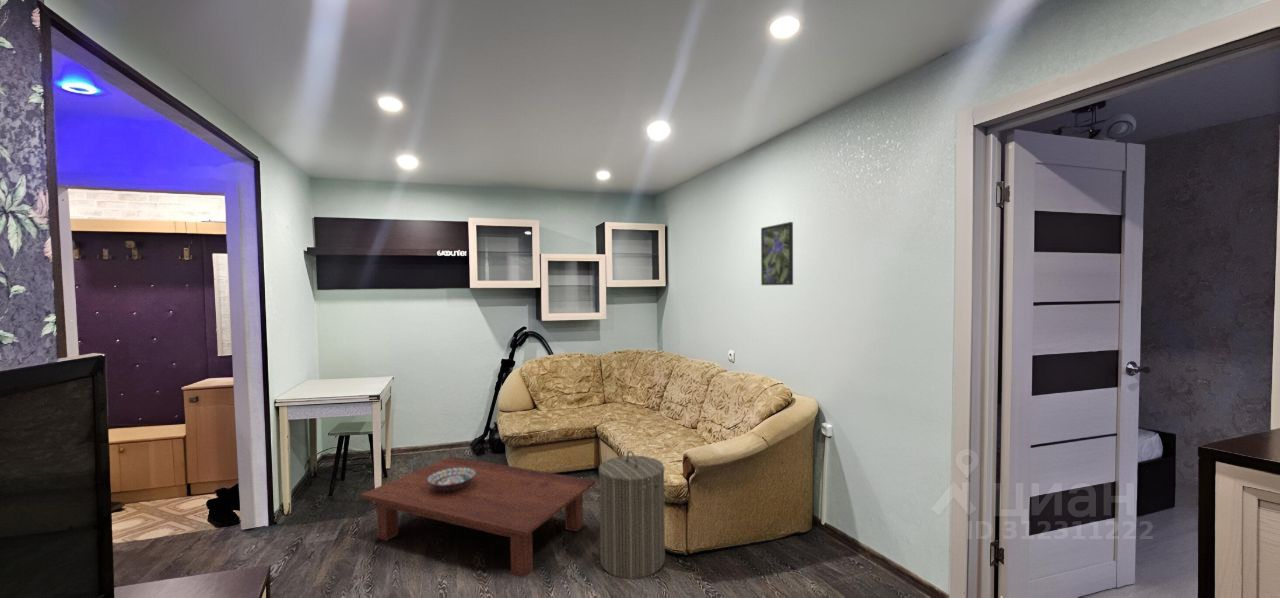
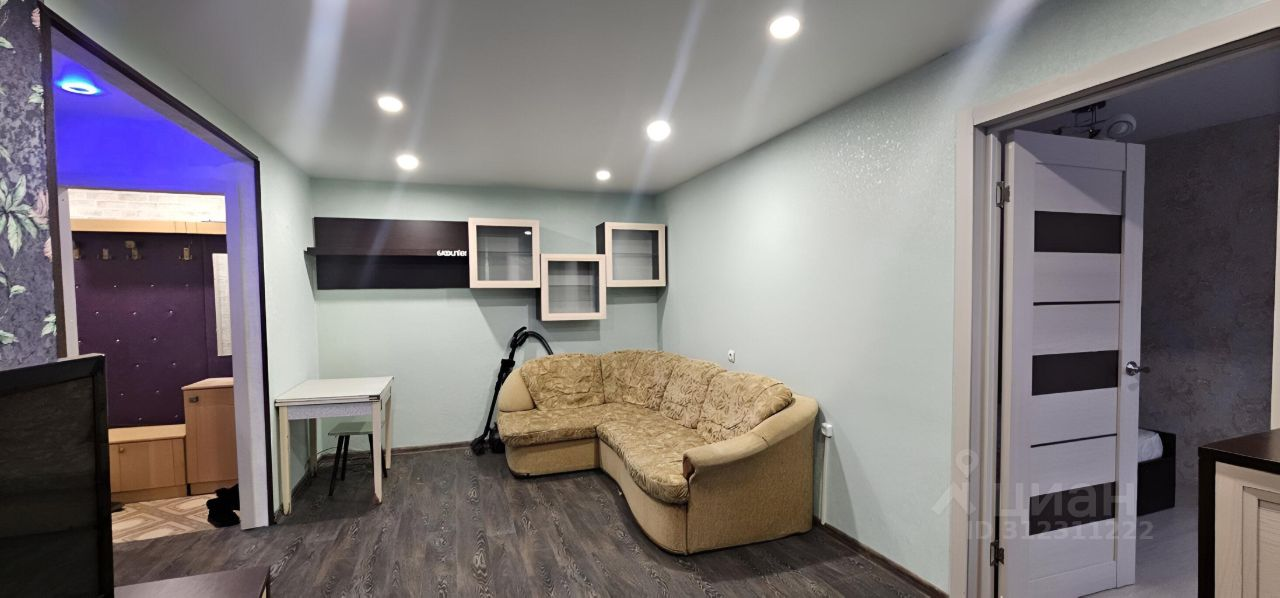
- decorative bowl (452, 481)
- laundry hamper (632, 506)
- coffee table (482, 509)
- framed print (776, 255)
